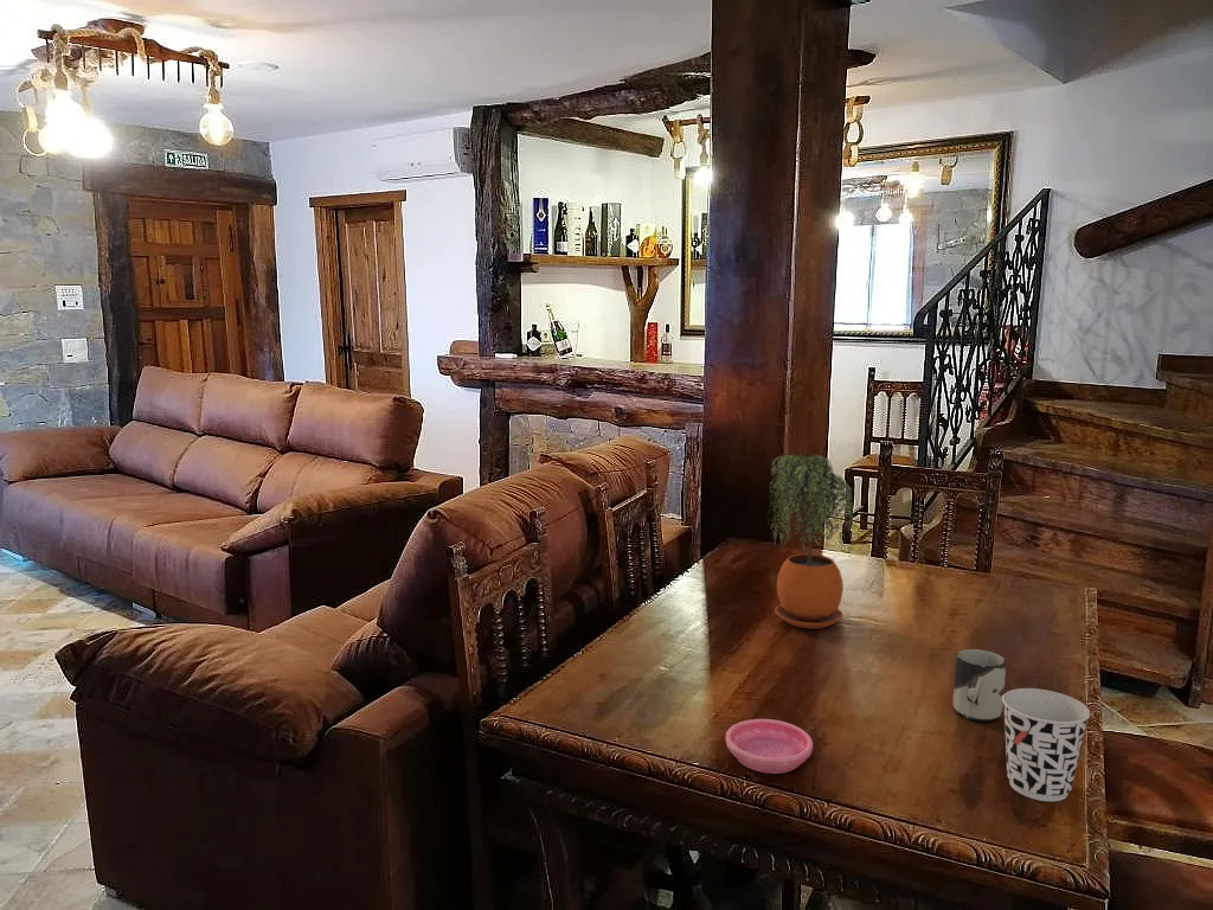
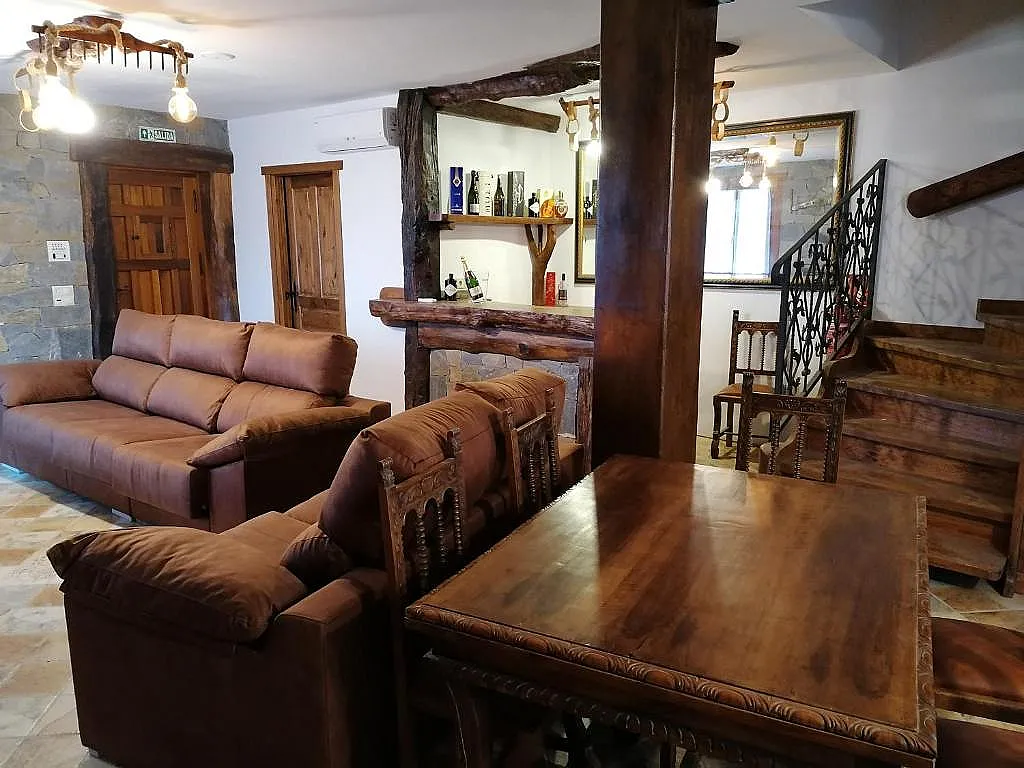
- potted plant (810, 540)
- cup (1041, 745)
- saucer (768, 746)
- cup (977, 687)
